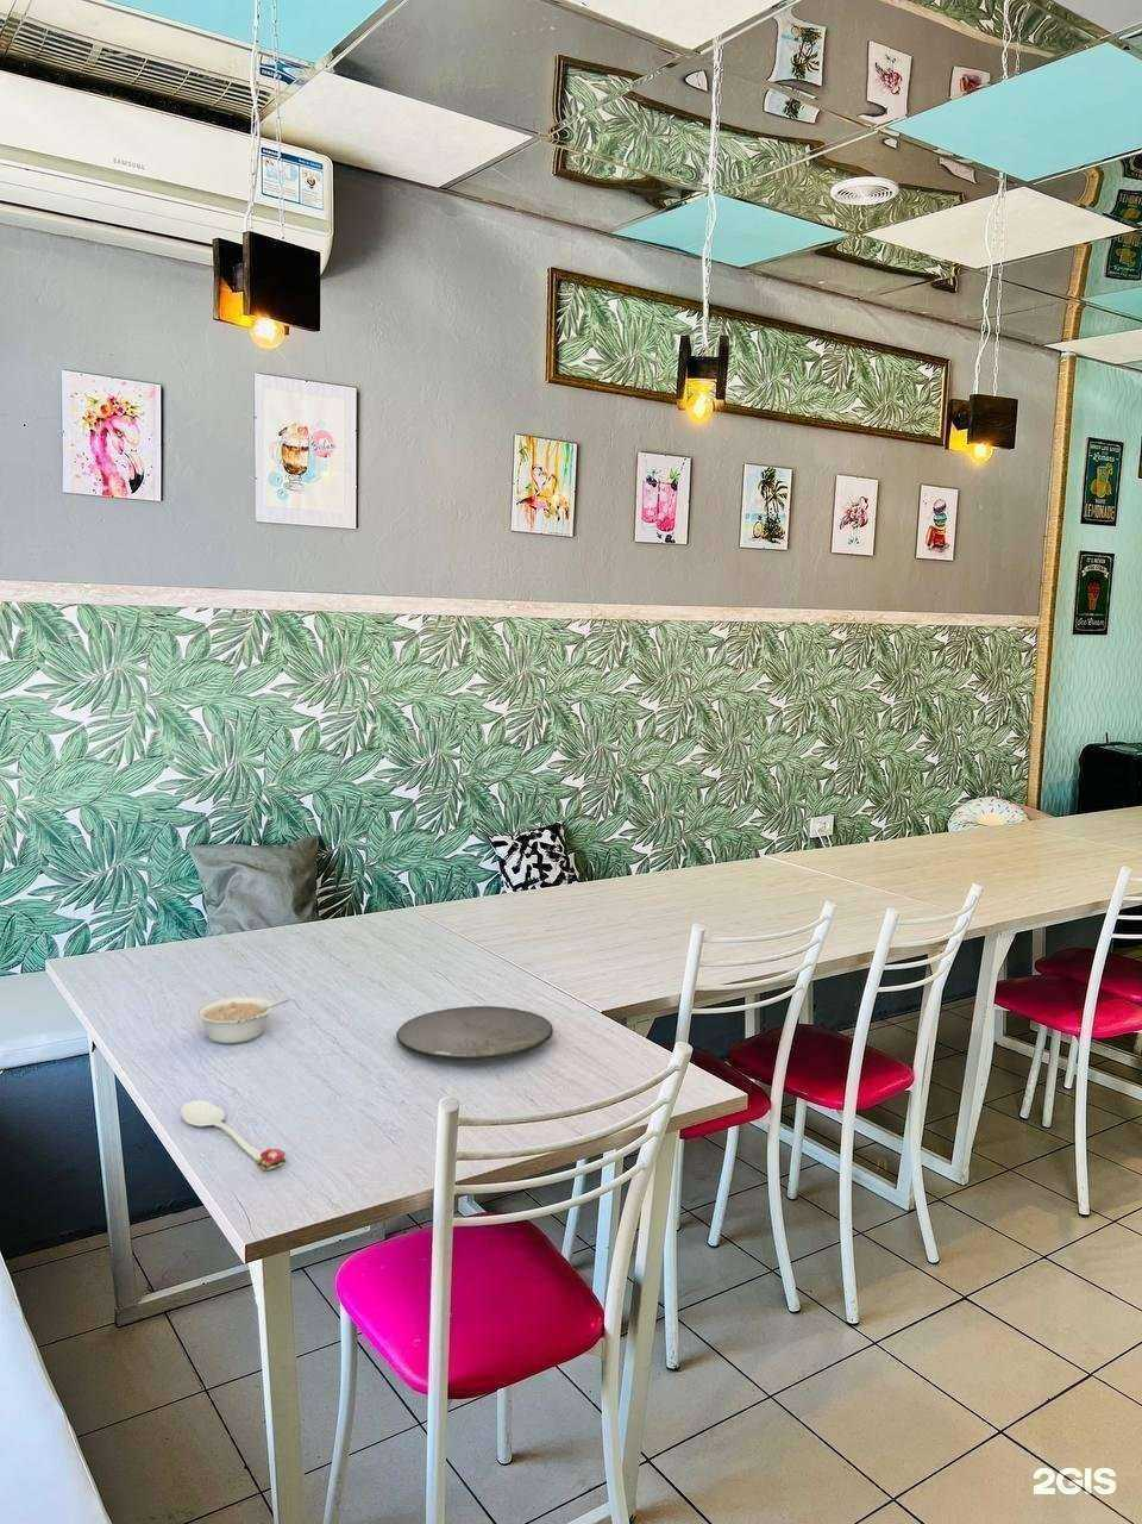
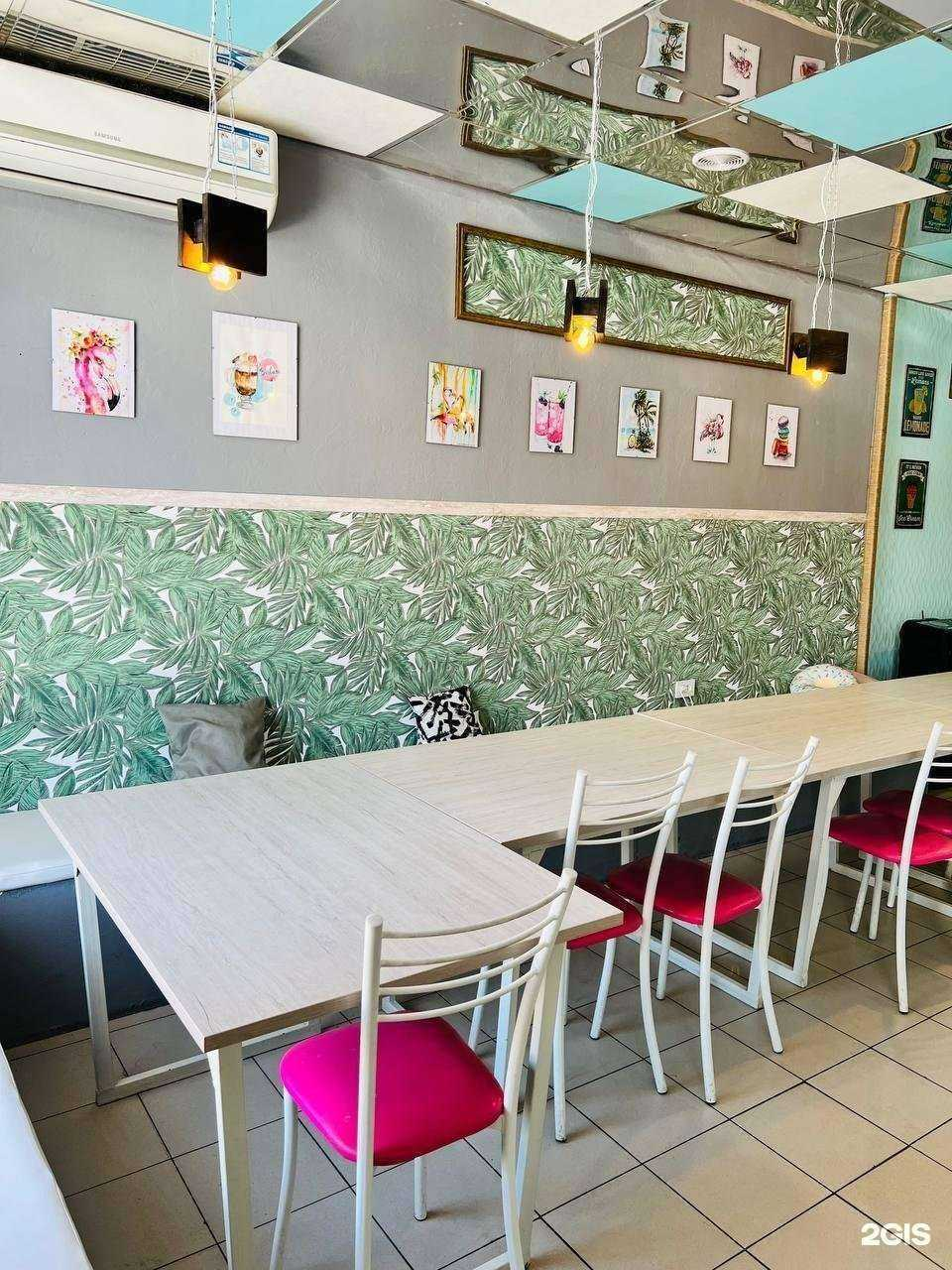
- legume (238, 1018)
- plate (475, 1031)
- spoon (232, 1132)
